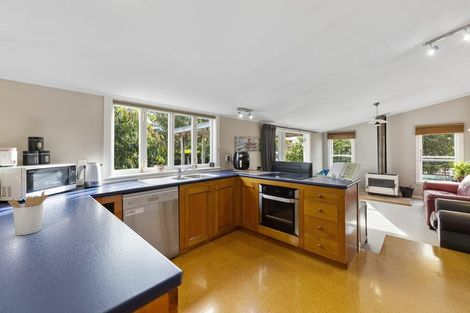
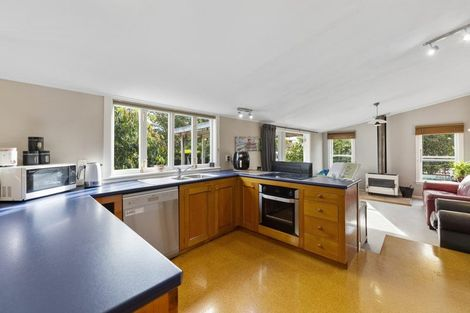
- utensil holder (31, 212)
